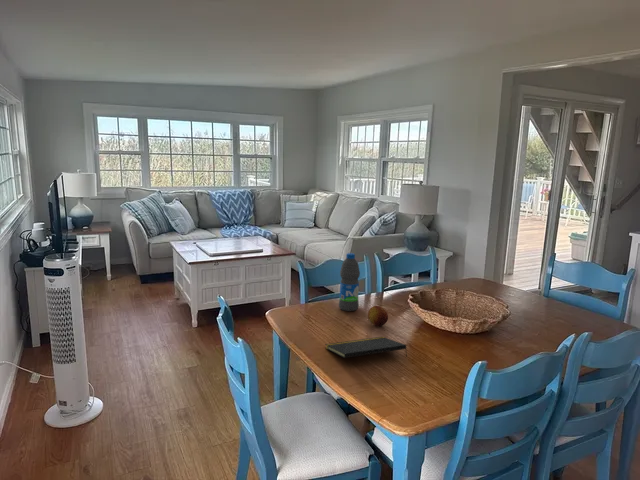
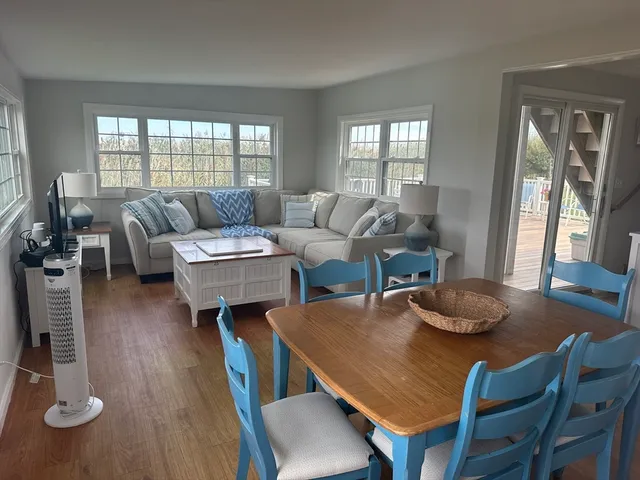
- notepad (364, 346)
- water bottle (349, 281)
- fruit (378, 315)
